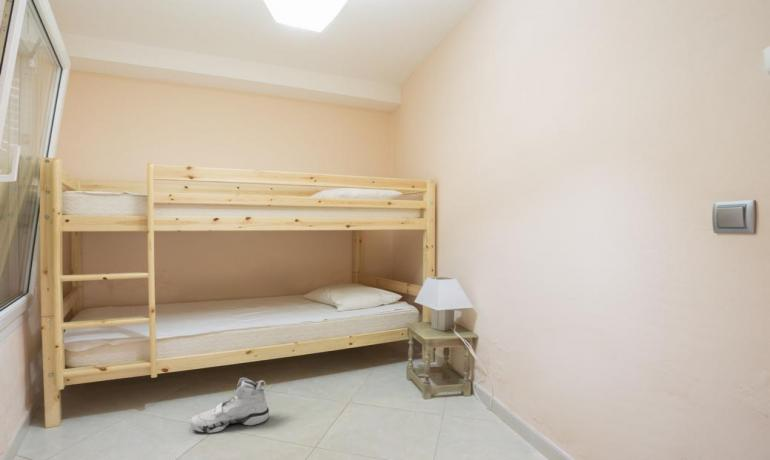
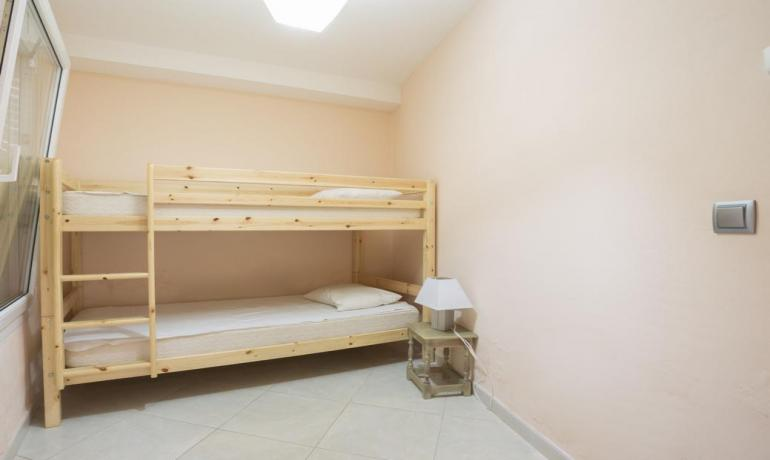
- sneaker (231, 403)
